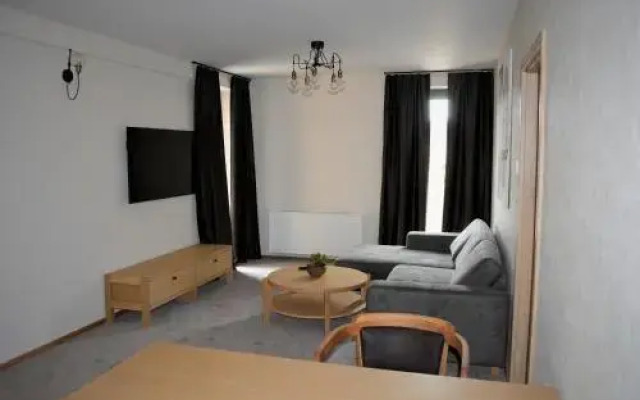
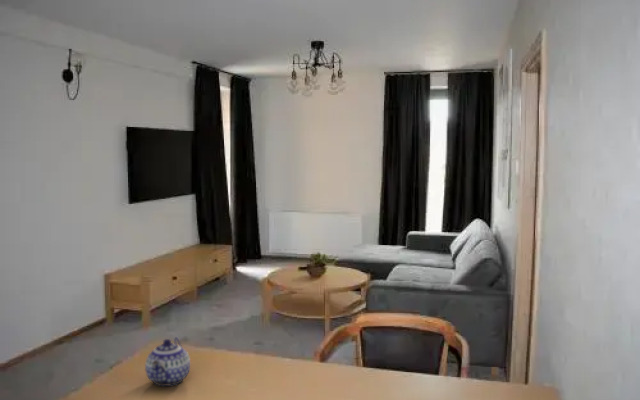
+ teapot (168, 359)
